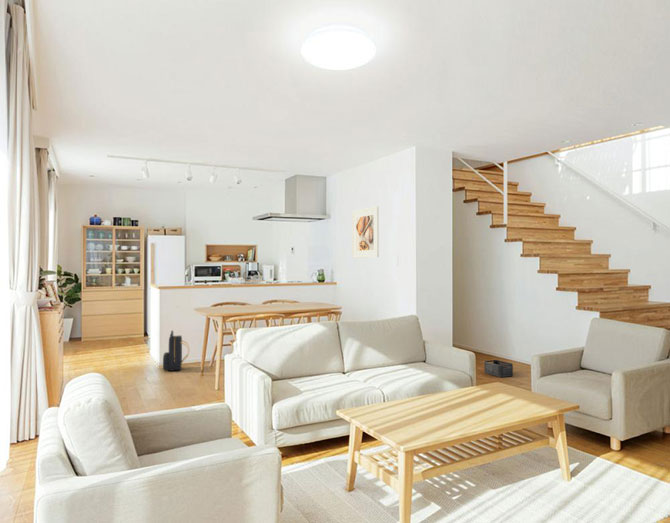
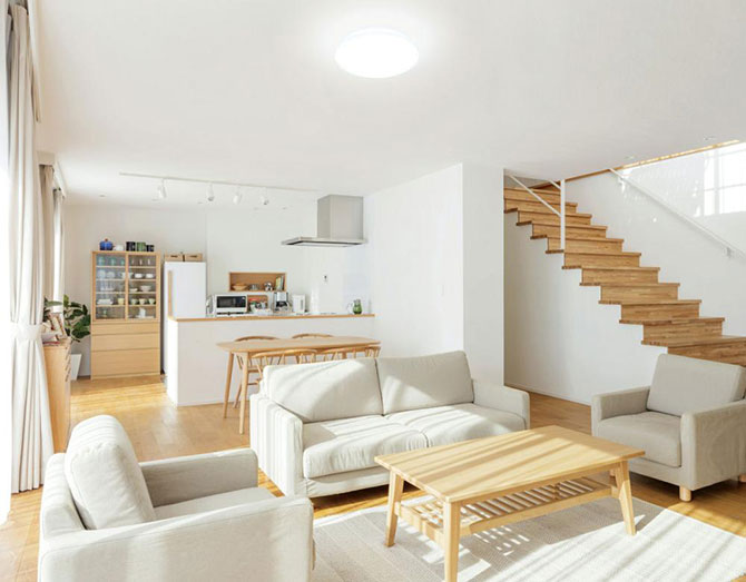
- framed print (364, 233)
- backpack (176, 350)
- storage bin (498, 368)
